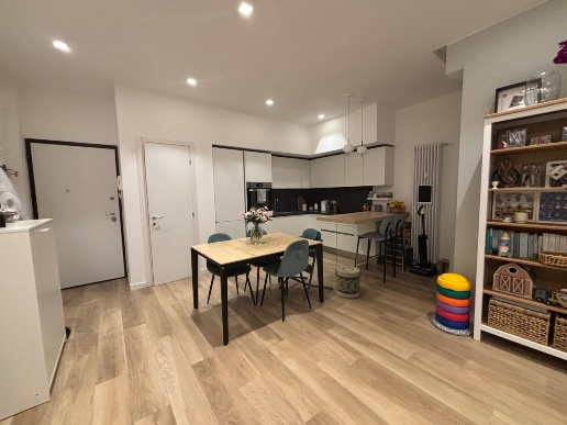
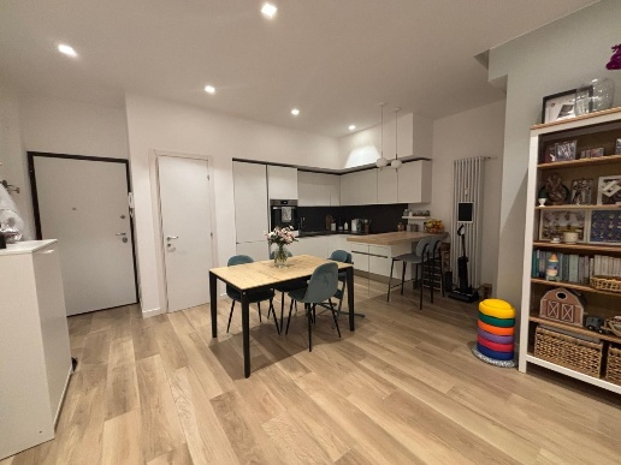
- basket (347, 280)
